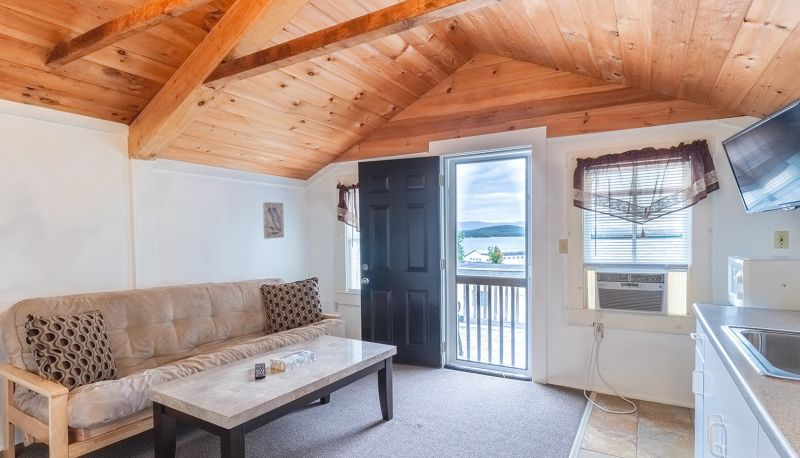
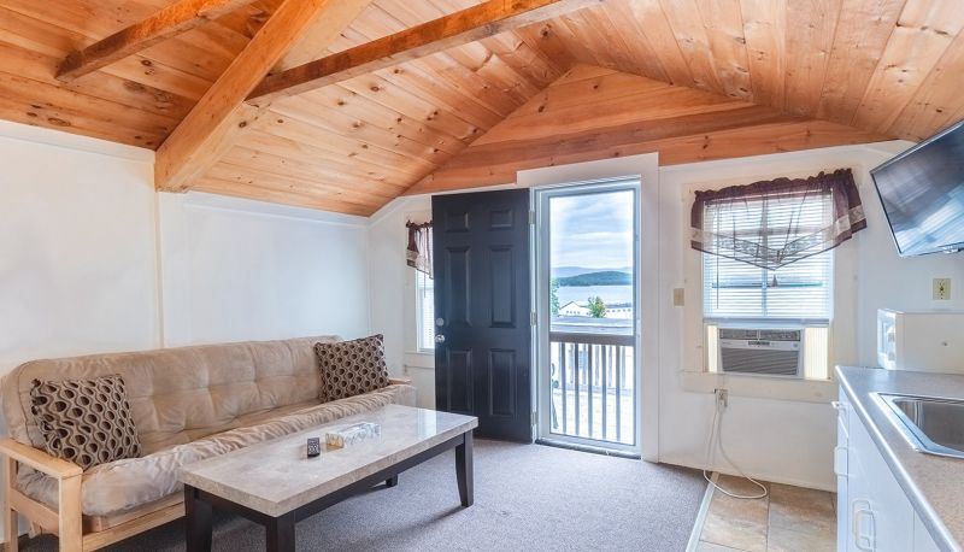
- wall art (273, 220)
